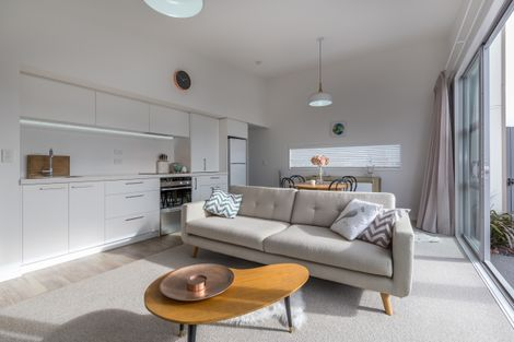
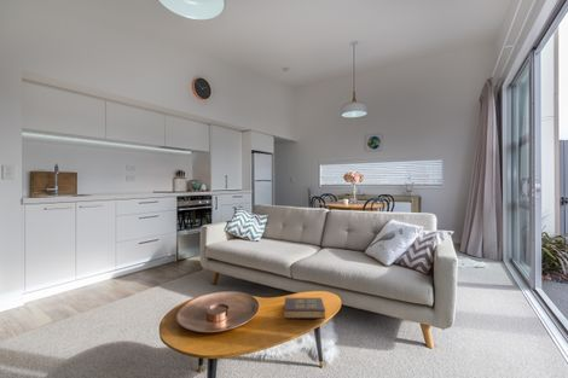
+ hardback book (303, 307)
